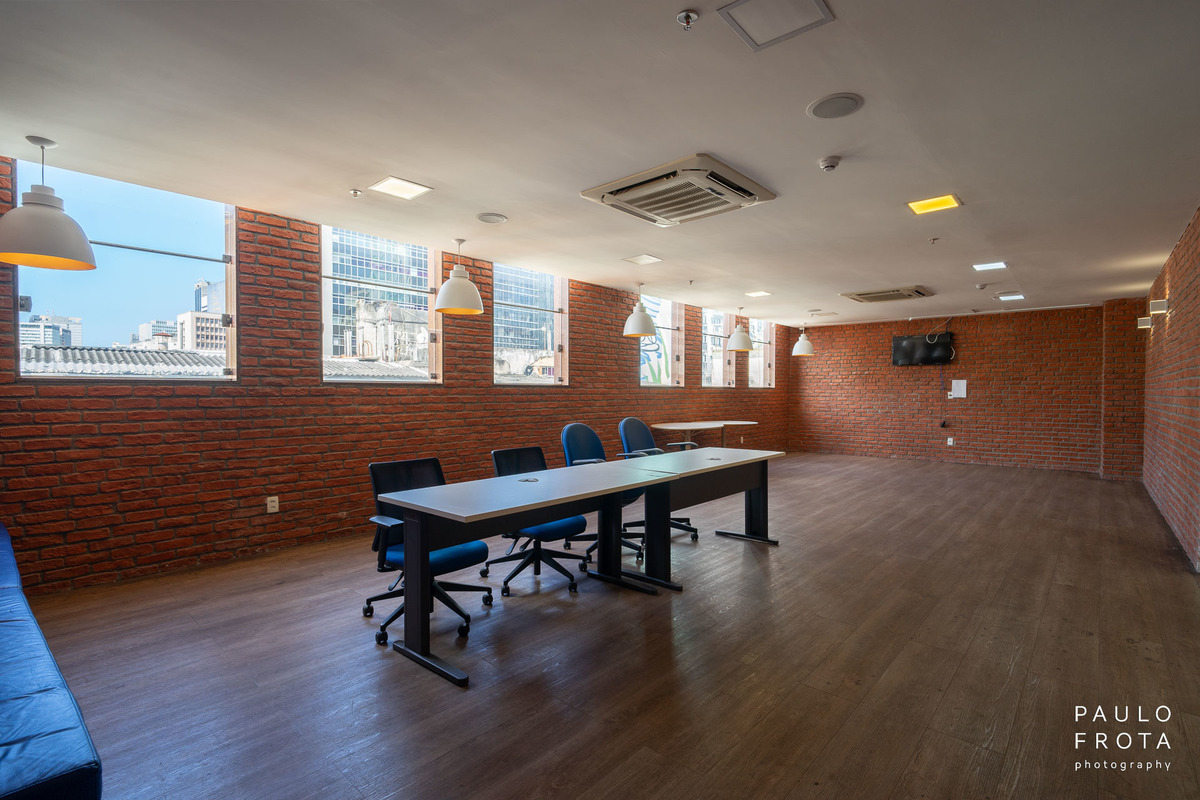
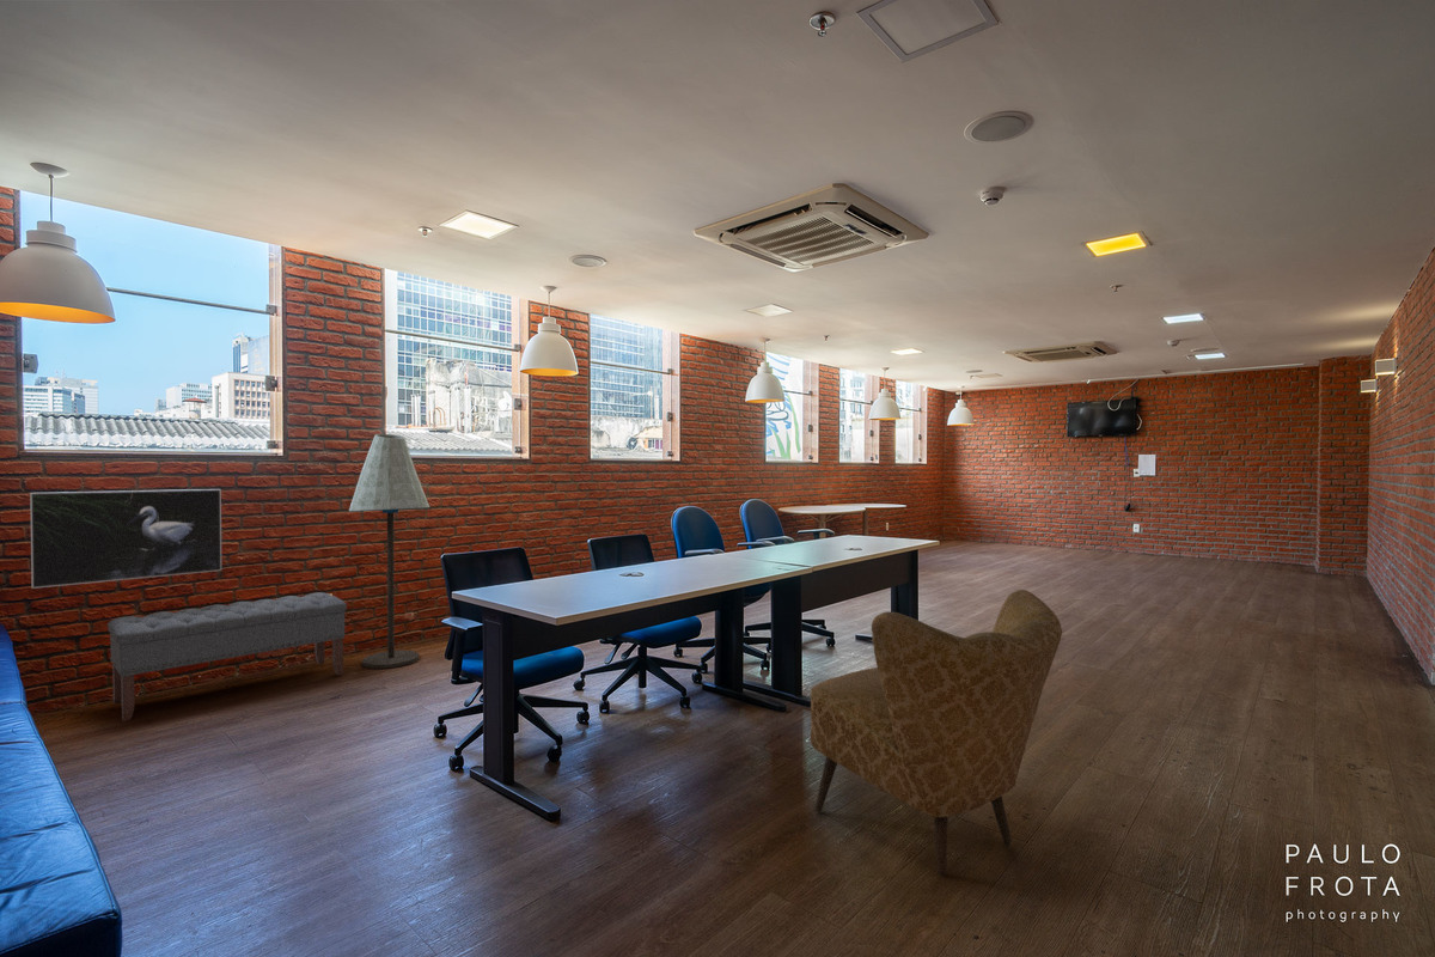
+ floor lamp (390, 547)
+ bench (234, 647)
+ armchair (927, 711)
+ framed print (133, 534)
